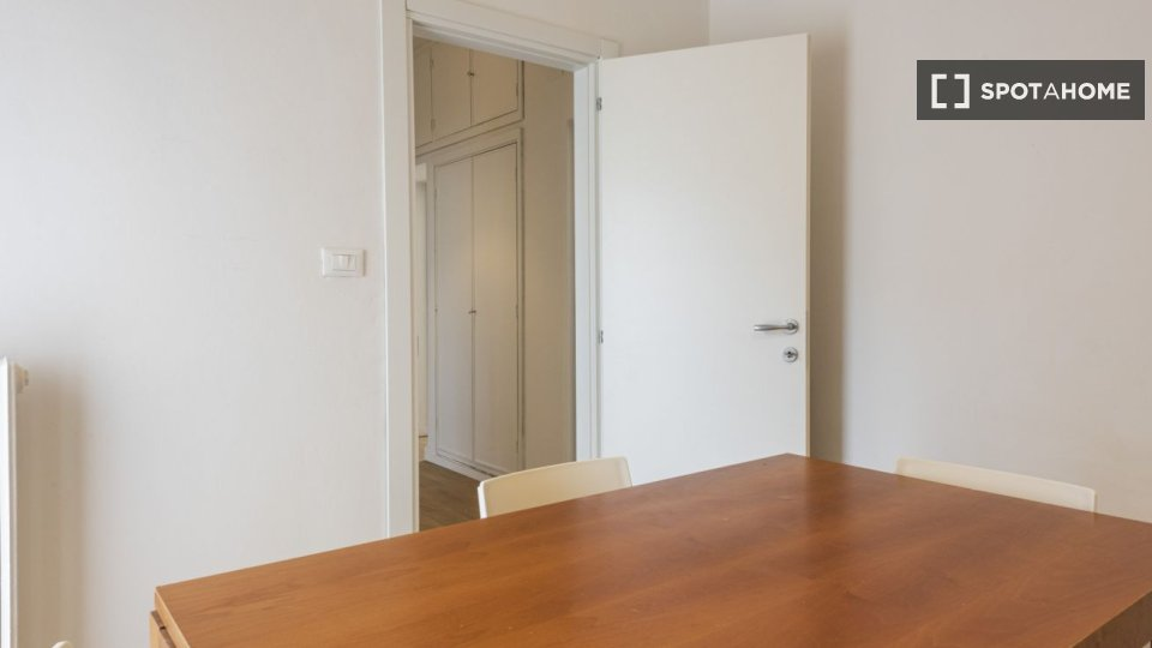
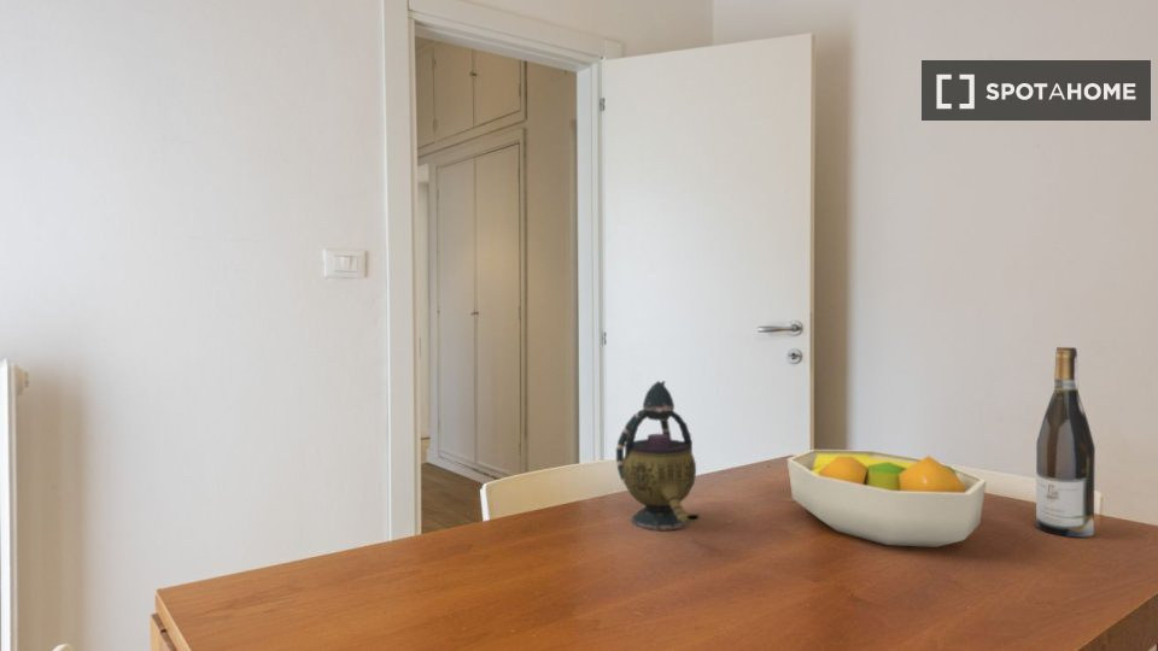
+ fruit bowl (879, 483)
+ wine bottle (1065, 439)
+ teapot (665, 454)
